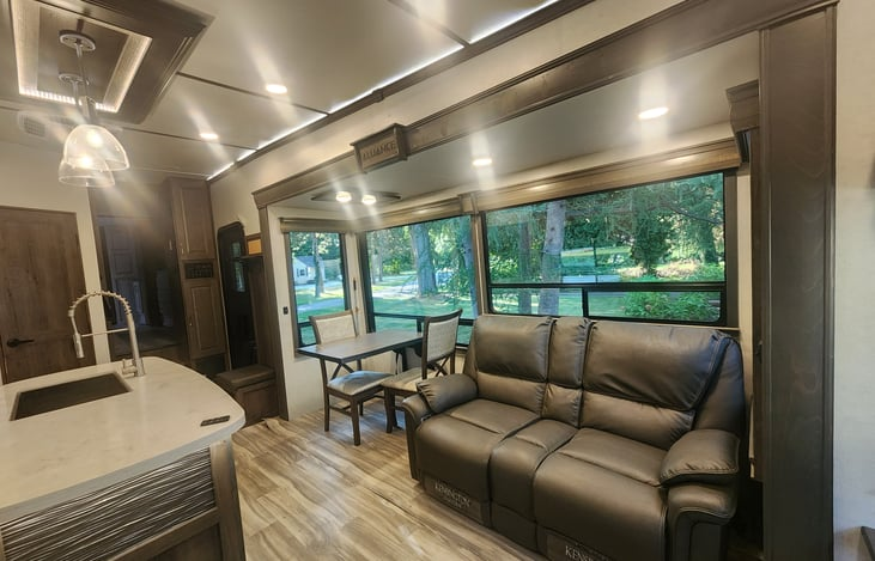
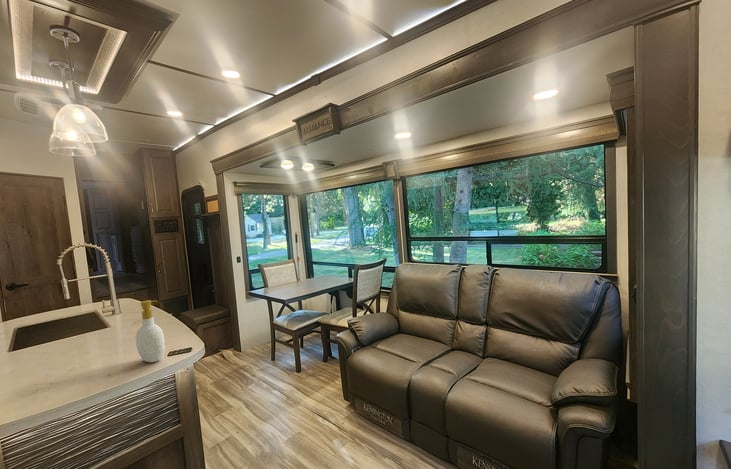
+ soap bottle (150, 330)
